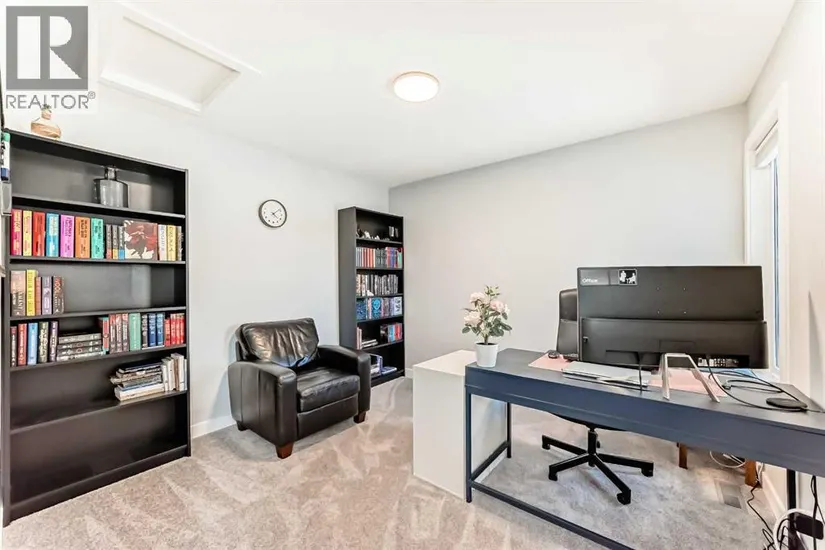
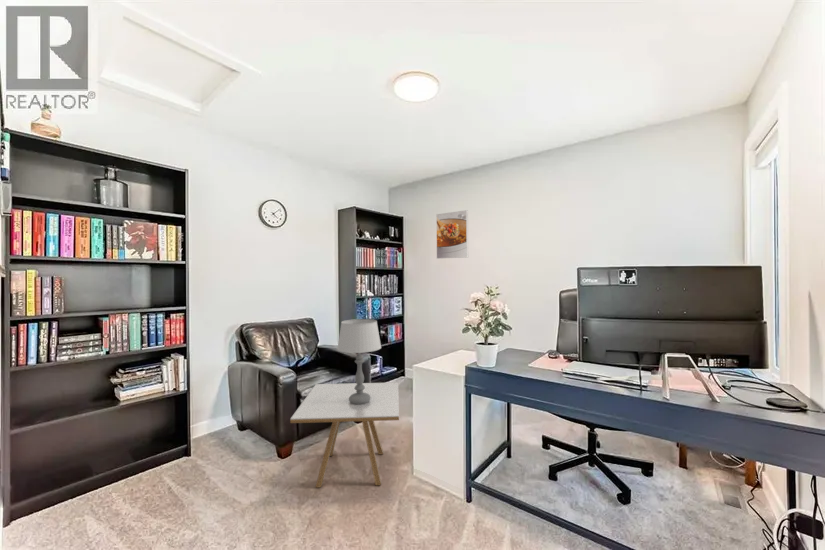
+ table lamp (359, 361)
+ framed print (451, 235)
+ side table (350, 421)
